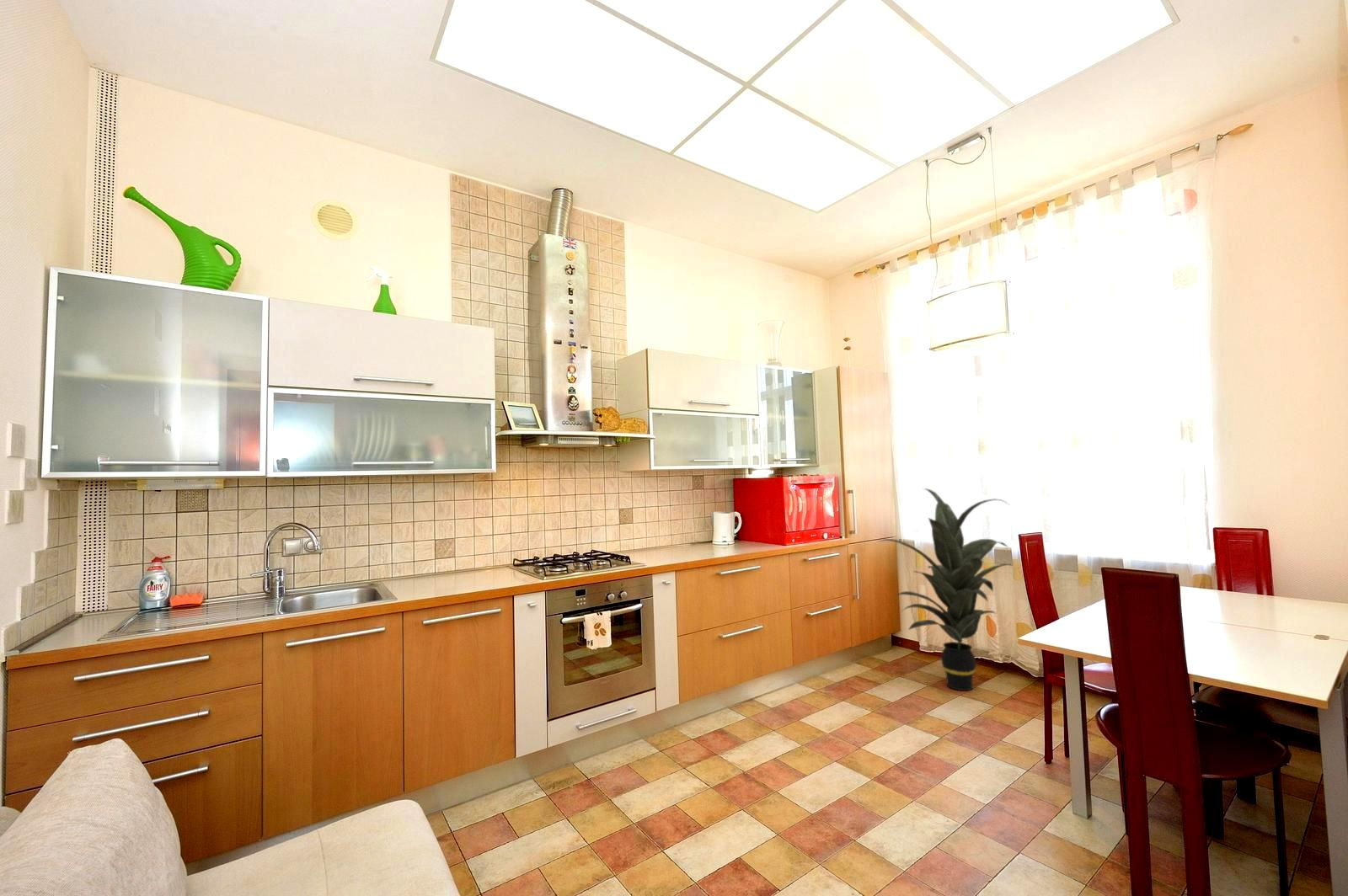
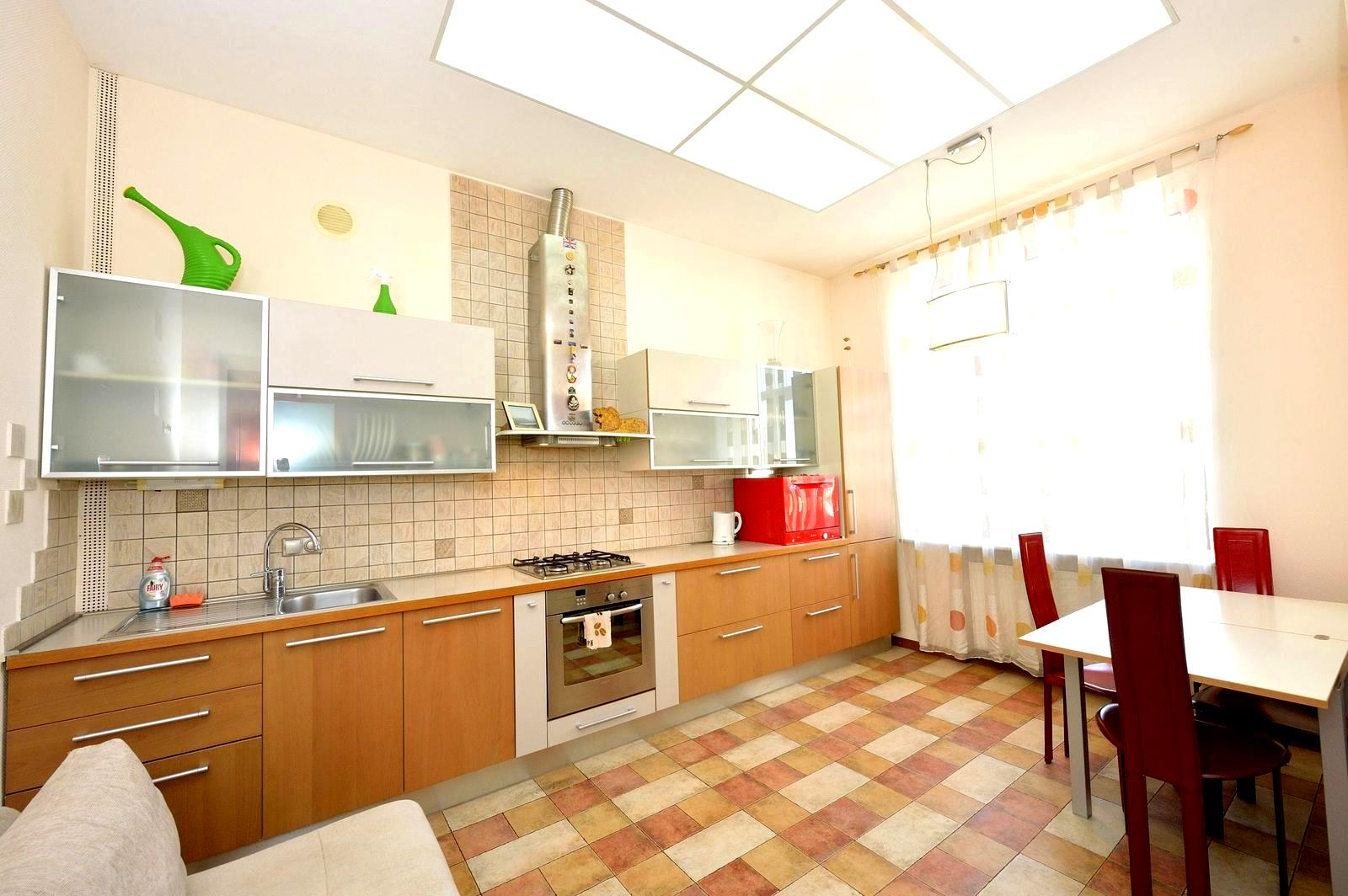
- indoor plant (949, 584)
